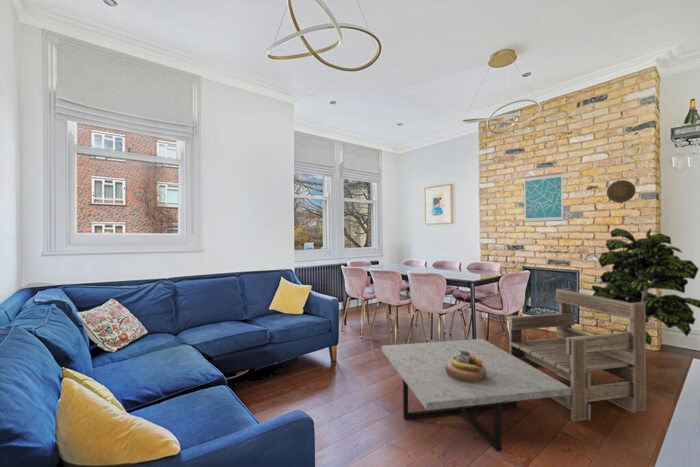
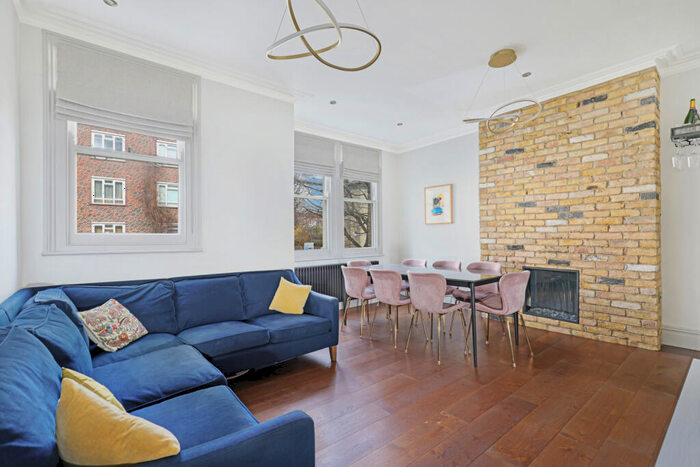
- armchair (571, 345)
- indoor plant (642, 294)
- wall art (542, 198)
- coffee table (461, 387)
- decorative bowl (465, 362)
- decorative plate (620, 191)
